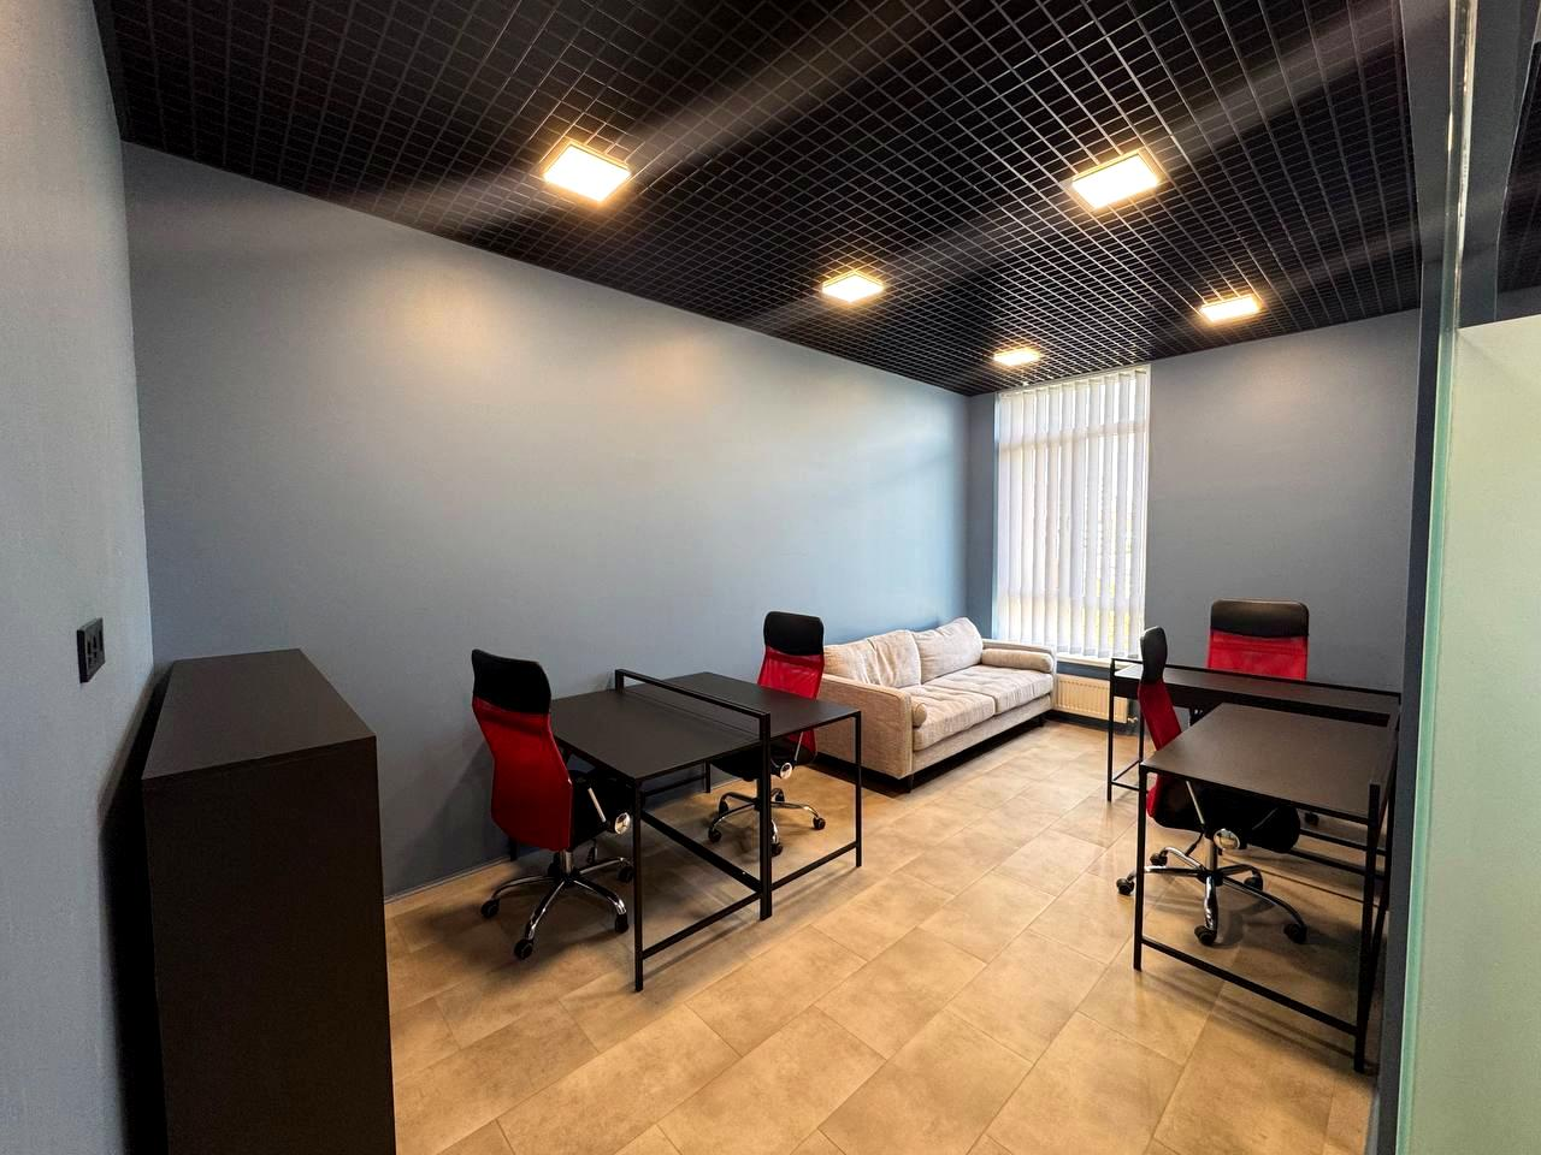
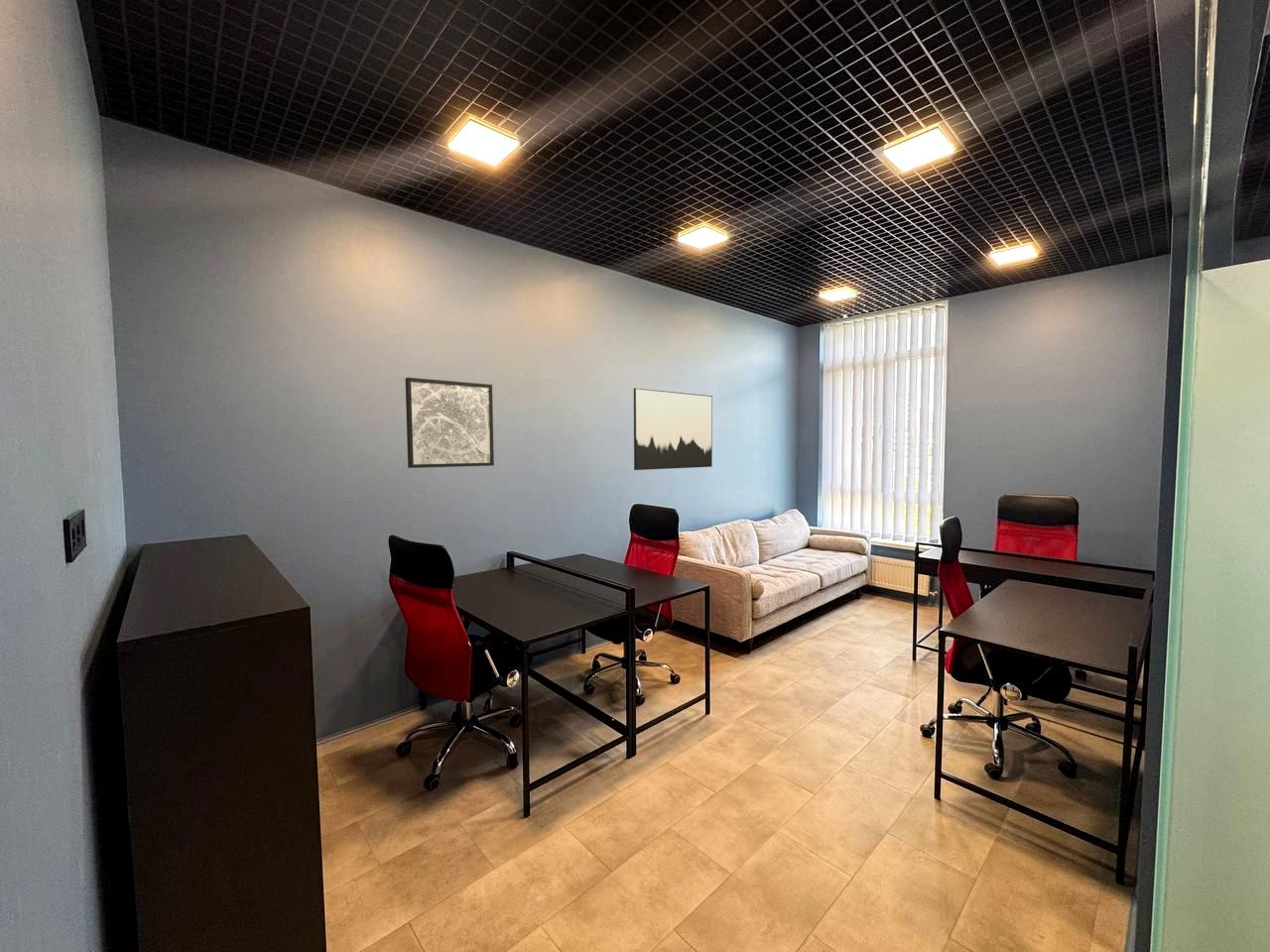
+ wall art (451, 423)
+ wall art (676, 430)
